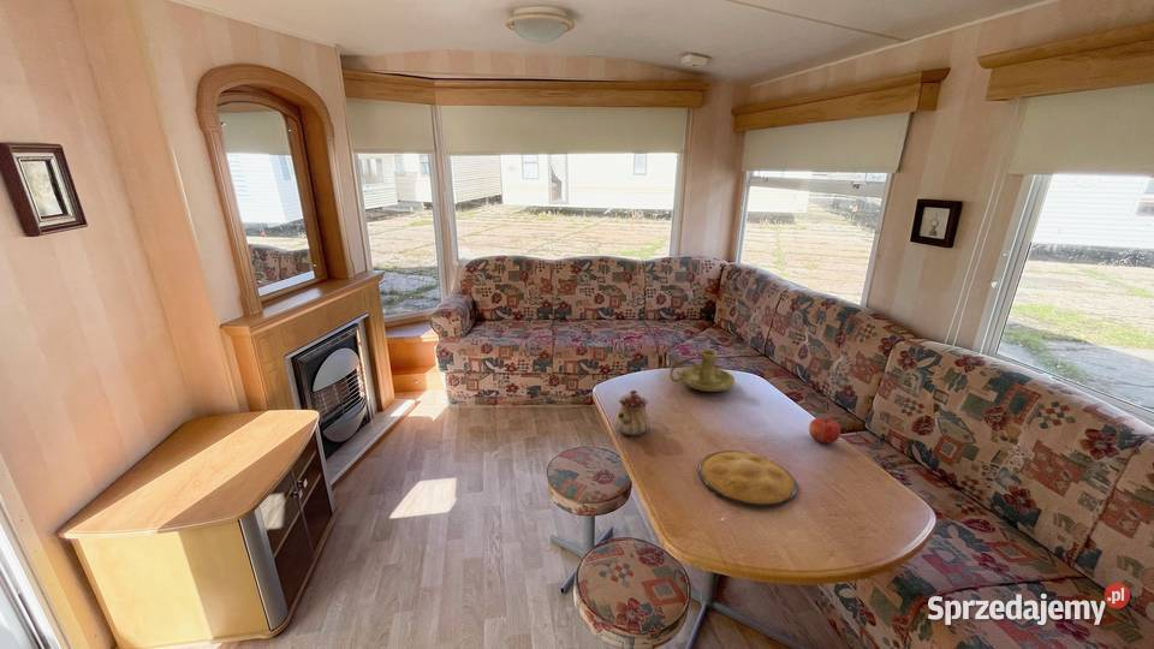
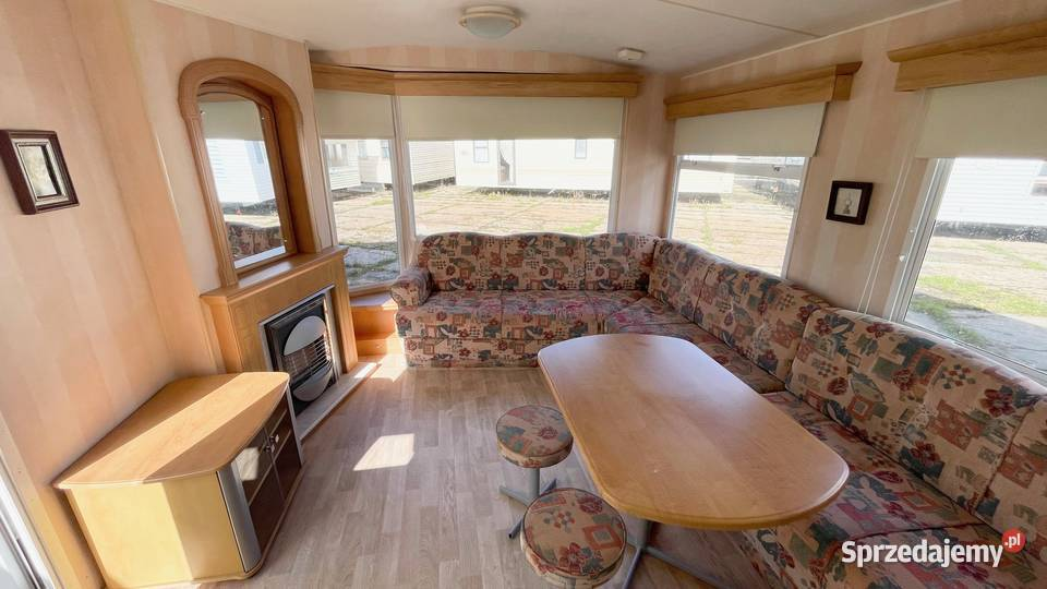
- candle holder (701, 369)
- plate (746, 470)
- fruit (825, 429)
- teapot (633, 409)
